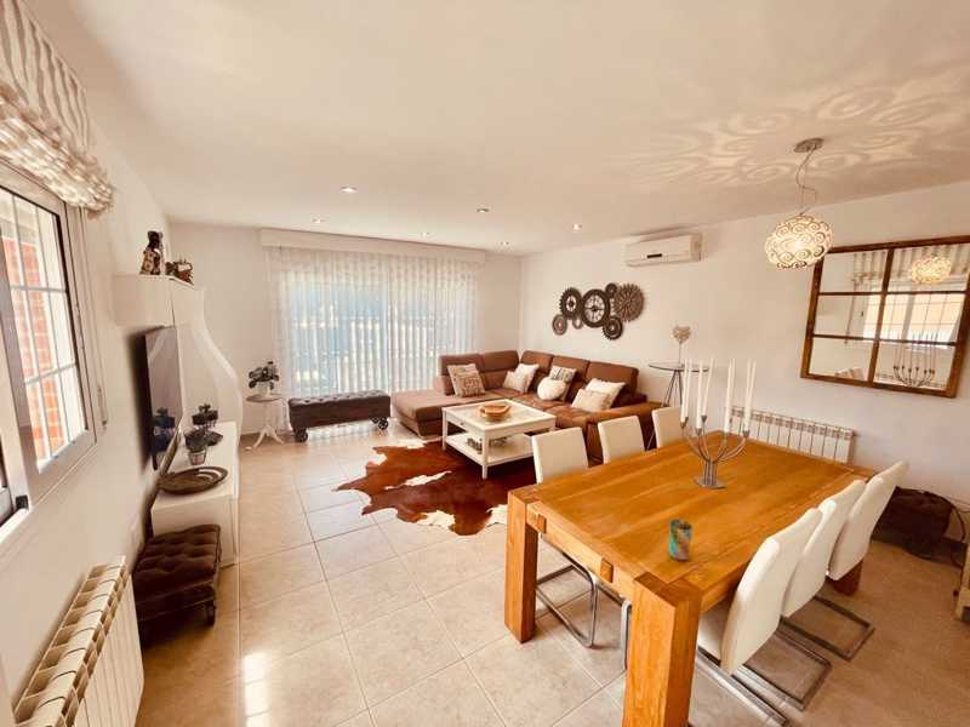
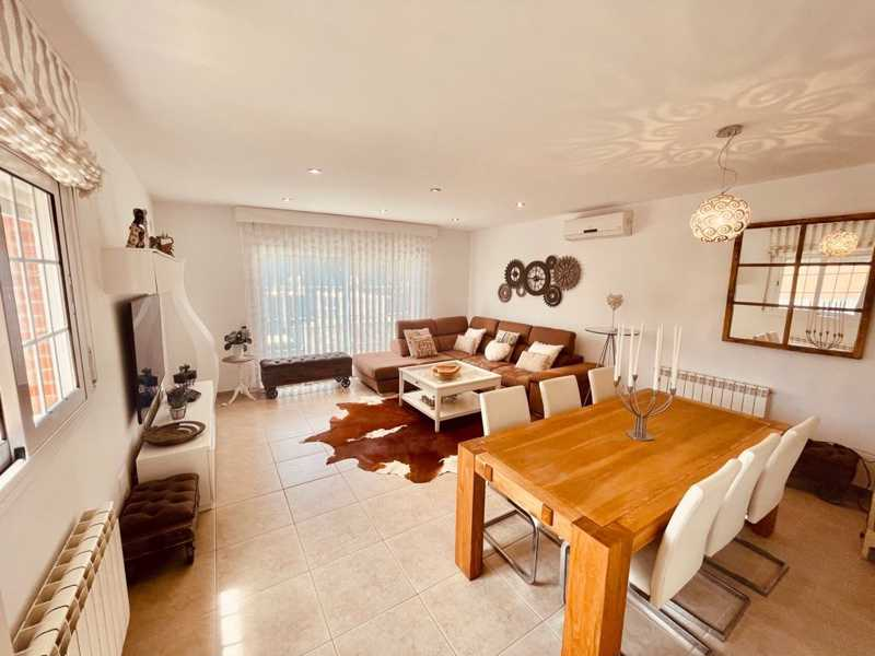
- cup (679, 540)
